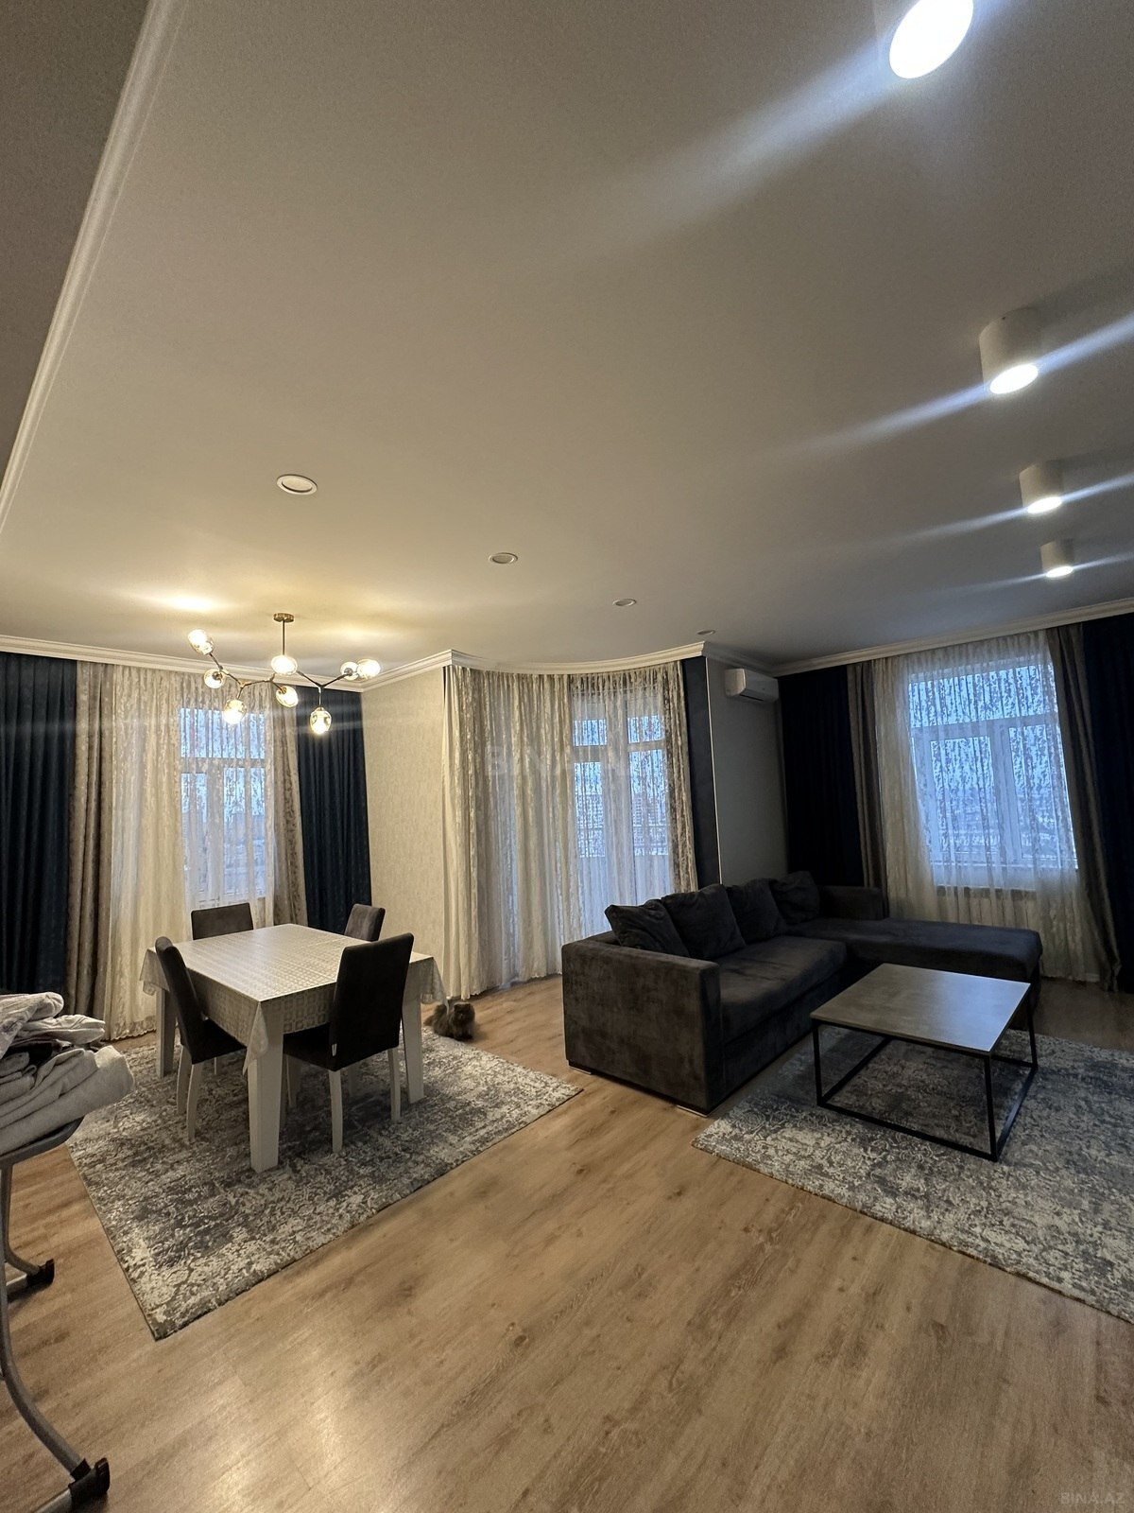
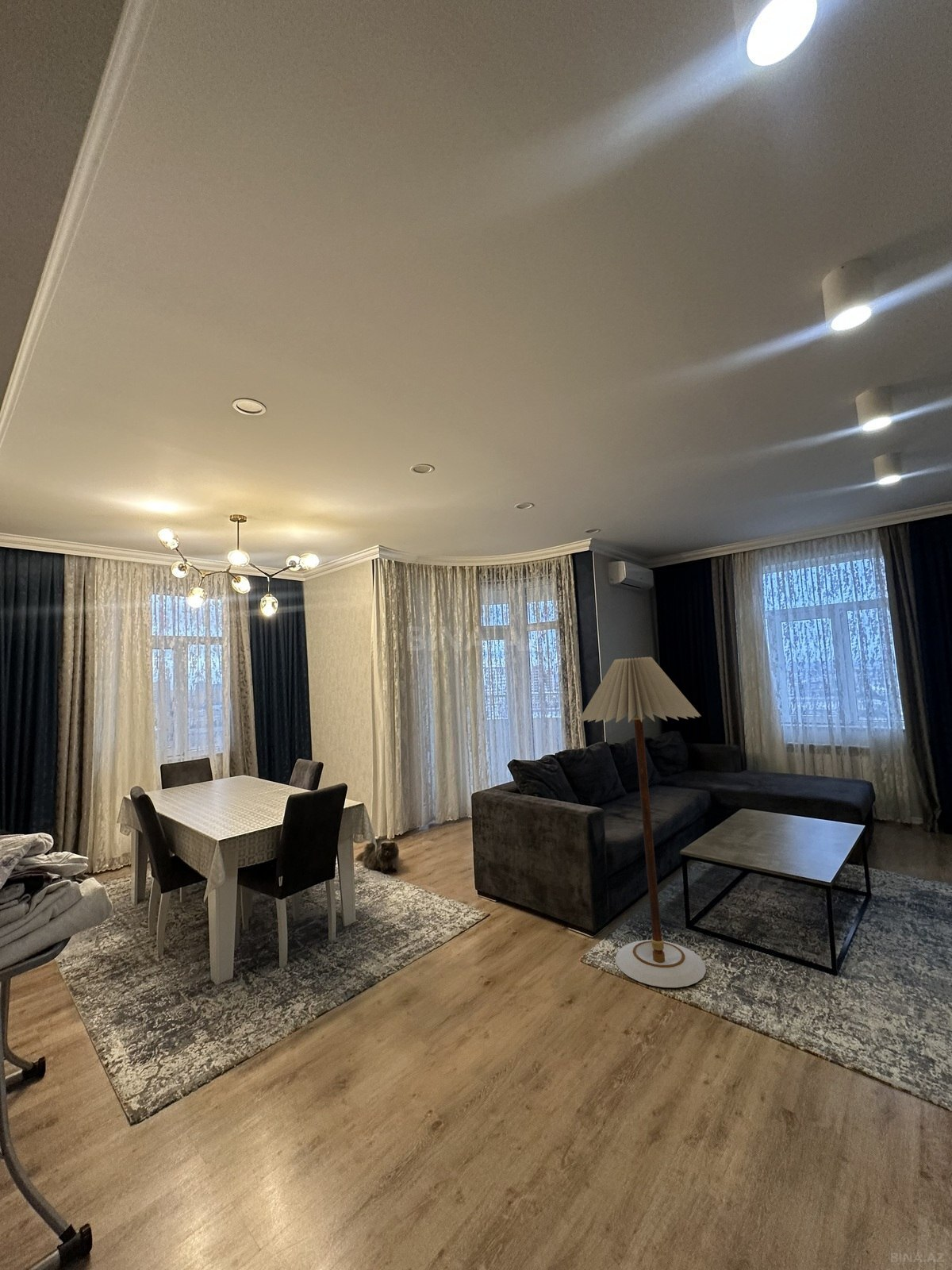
+ floor lamp (645, 806)
